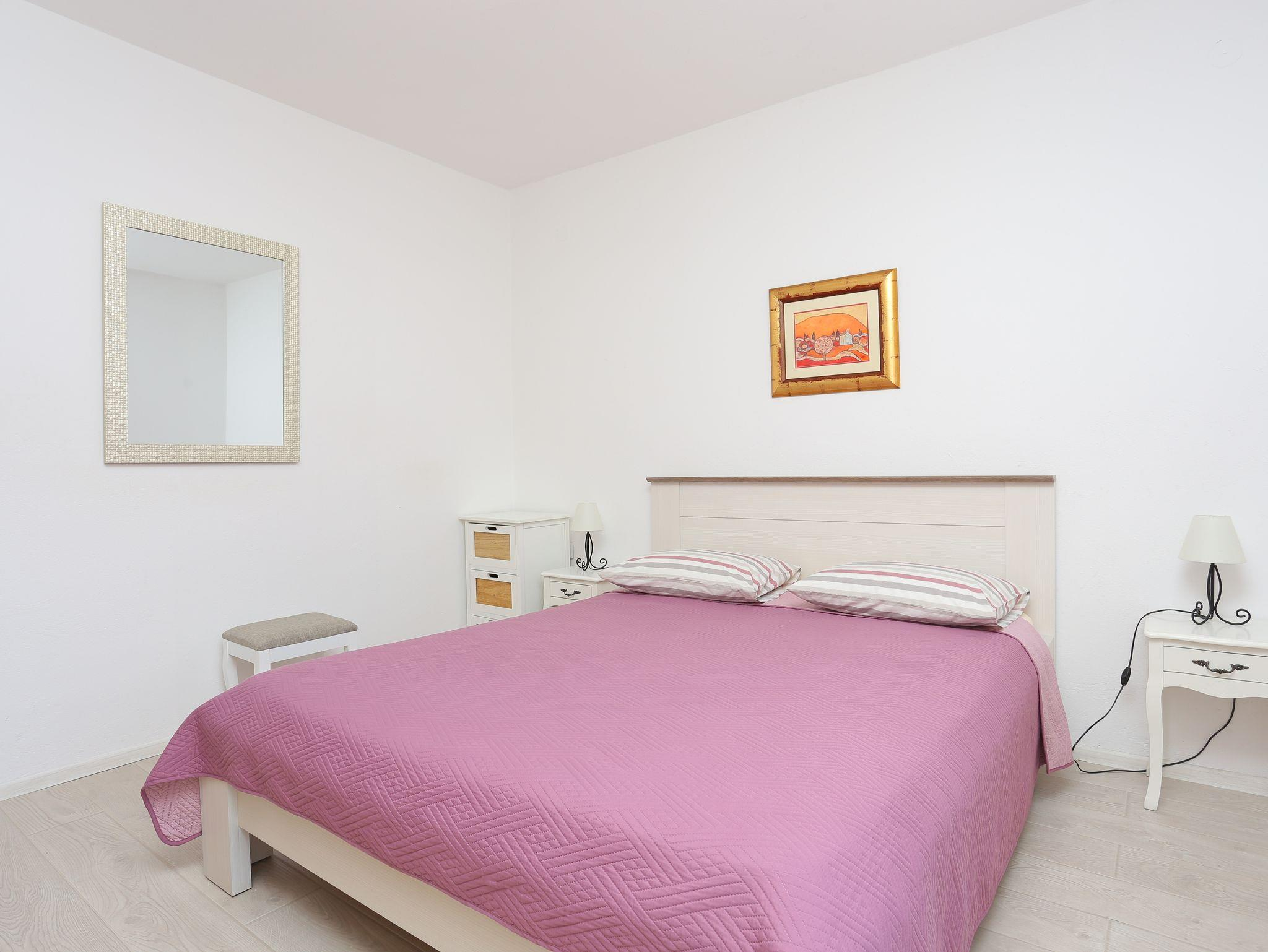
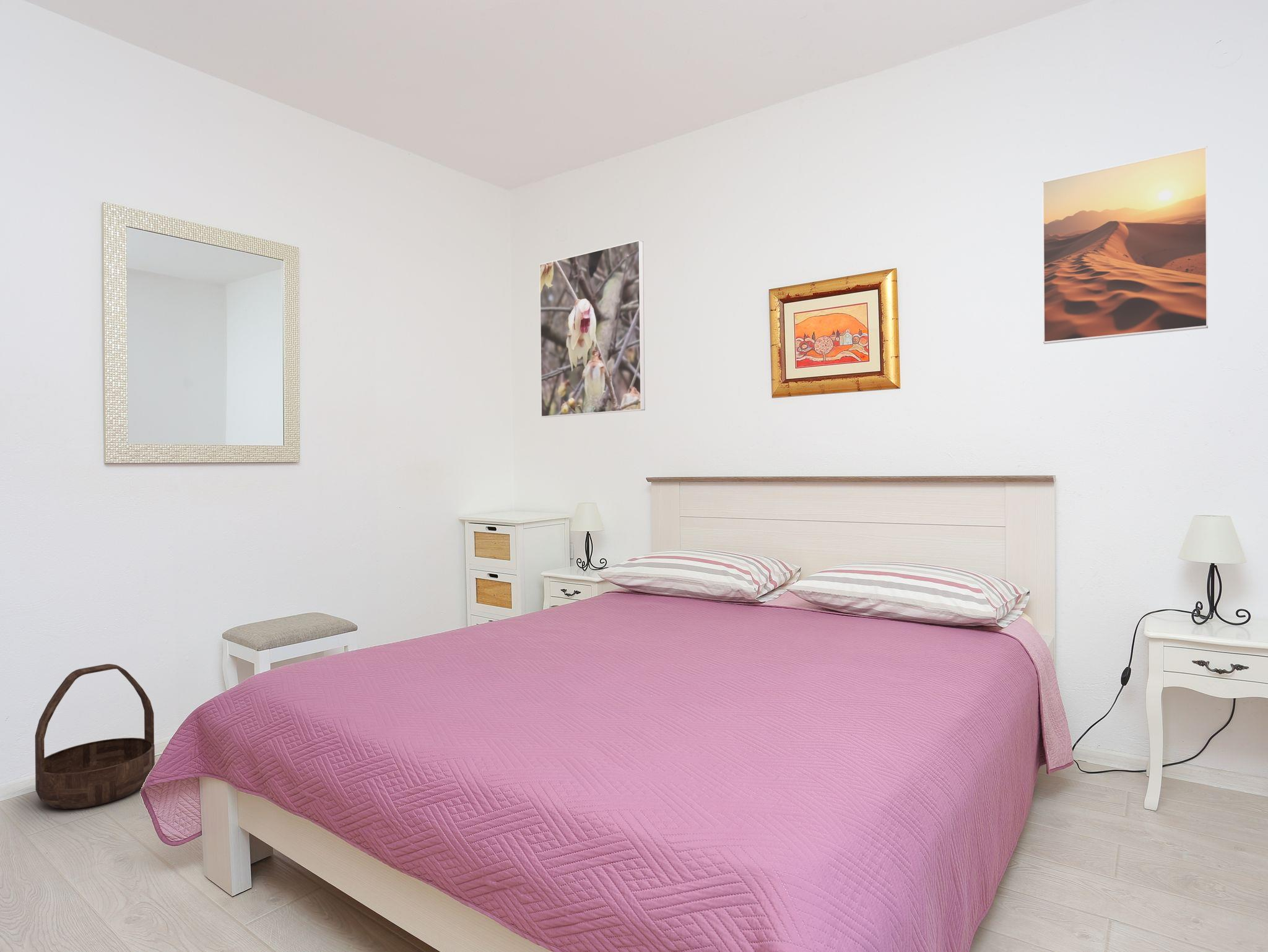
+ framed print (1121, 251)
+ basket (100, 740)
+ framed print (589, 334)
